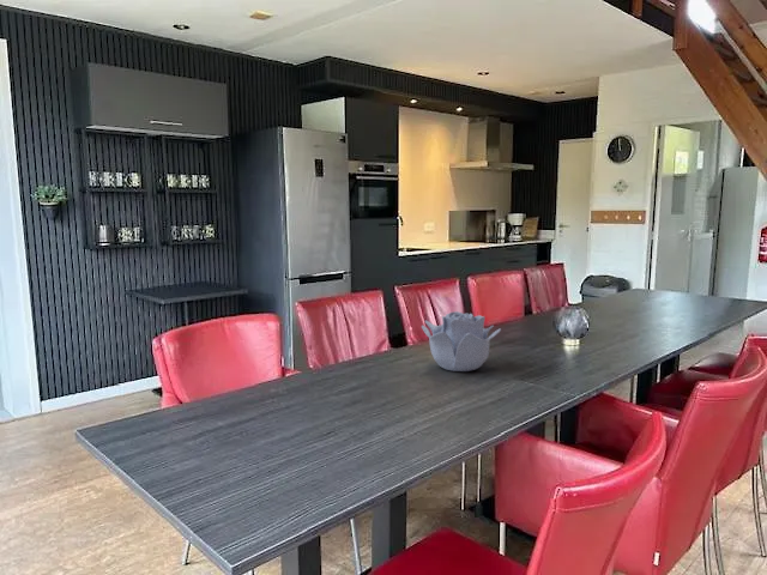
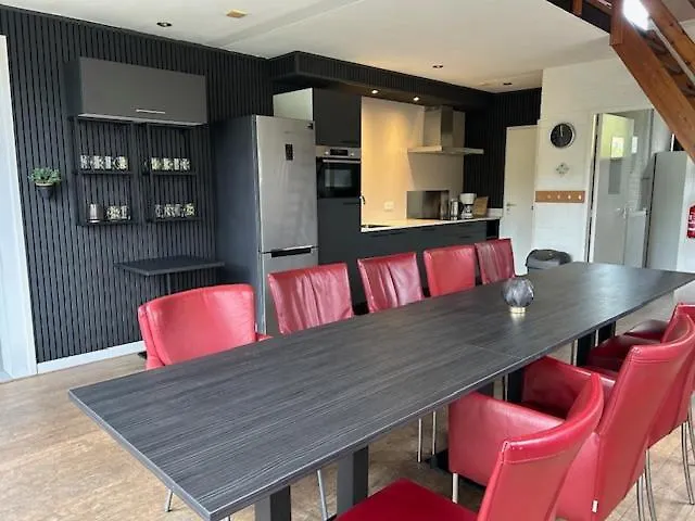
- decorative bowl (459, 340)
